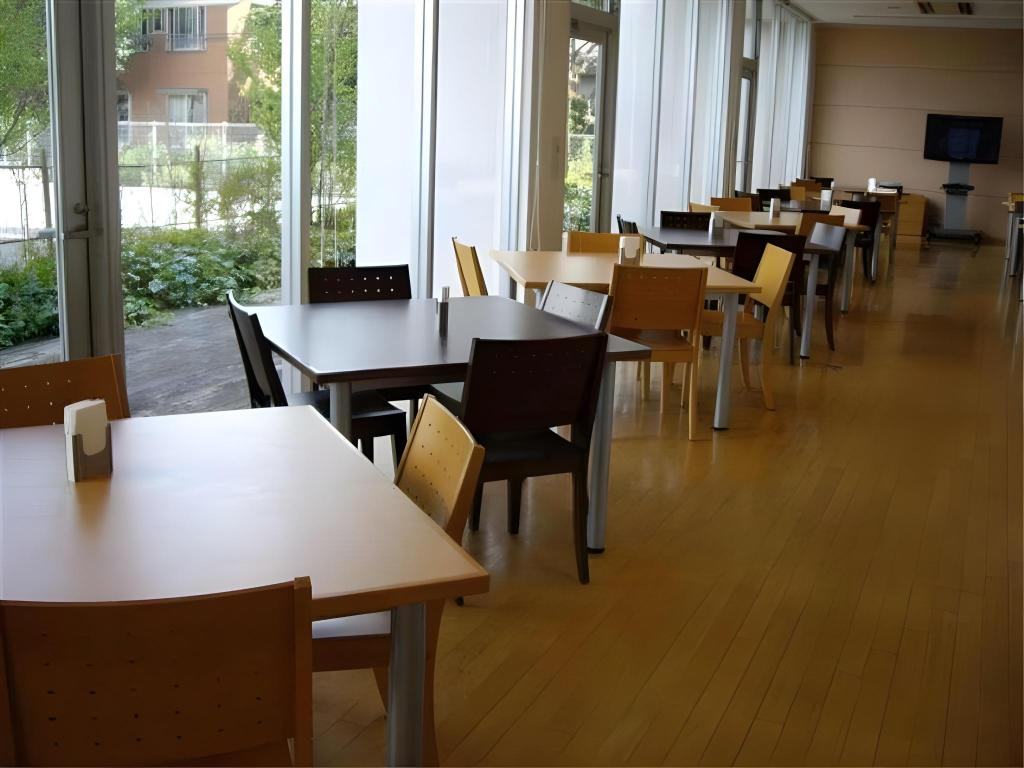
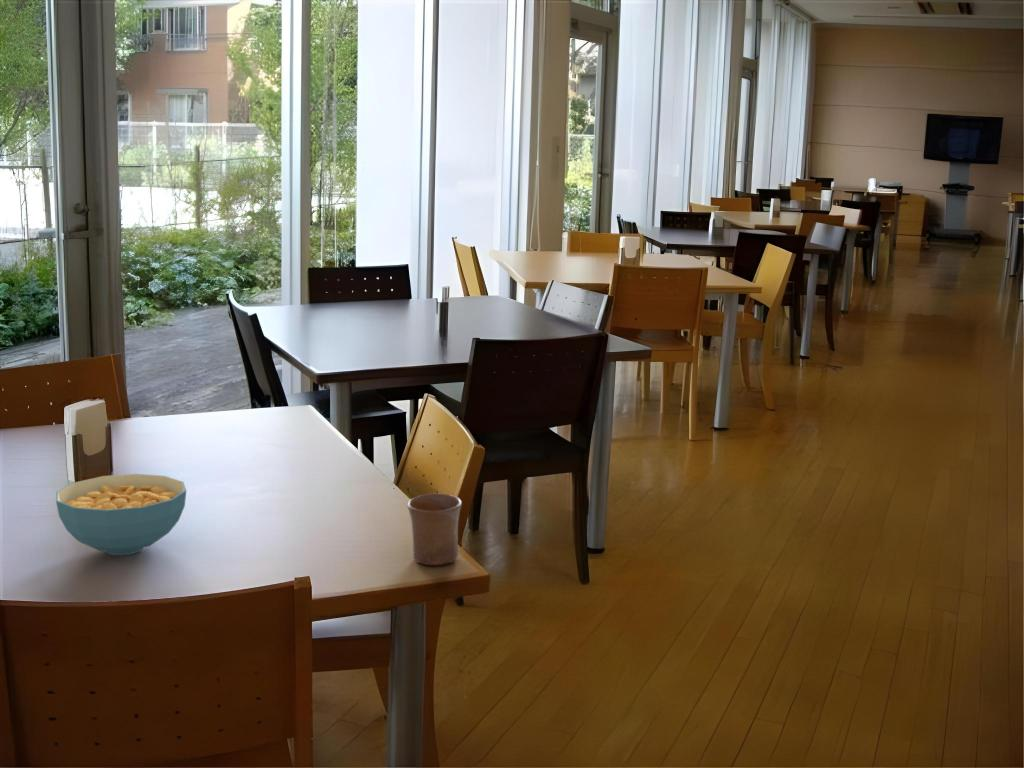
+ mug (431, 526)
+ cereal bowl (123, 520)
